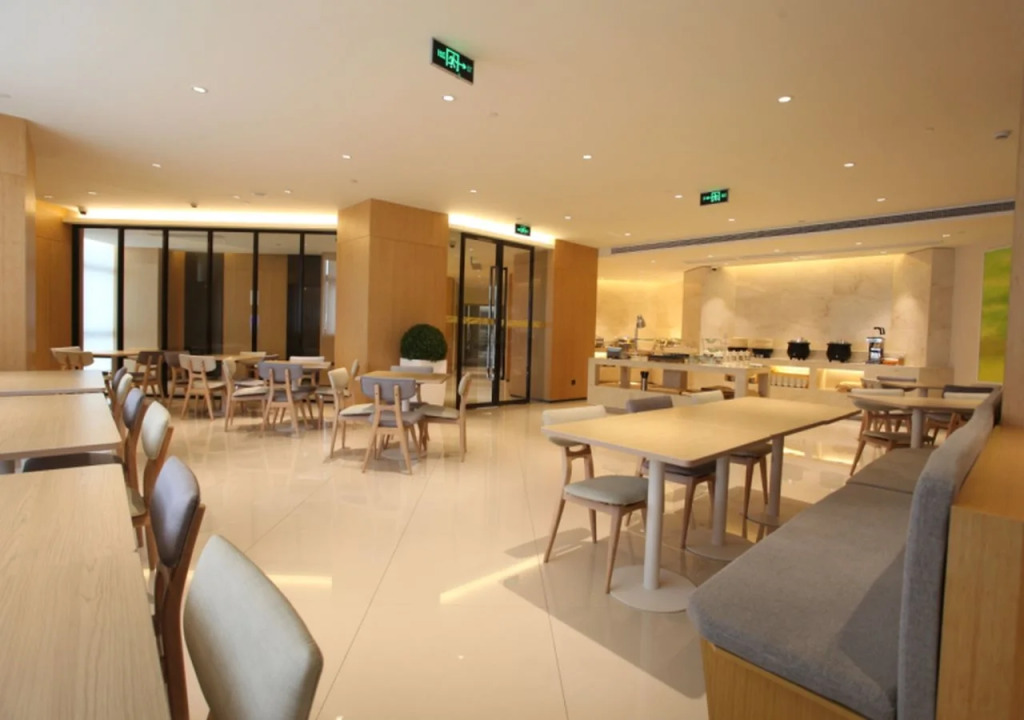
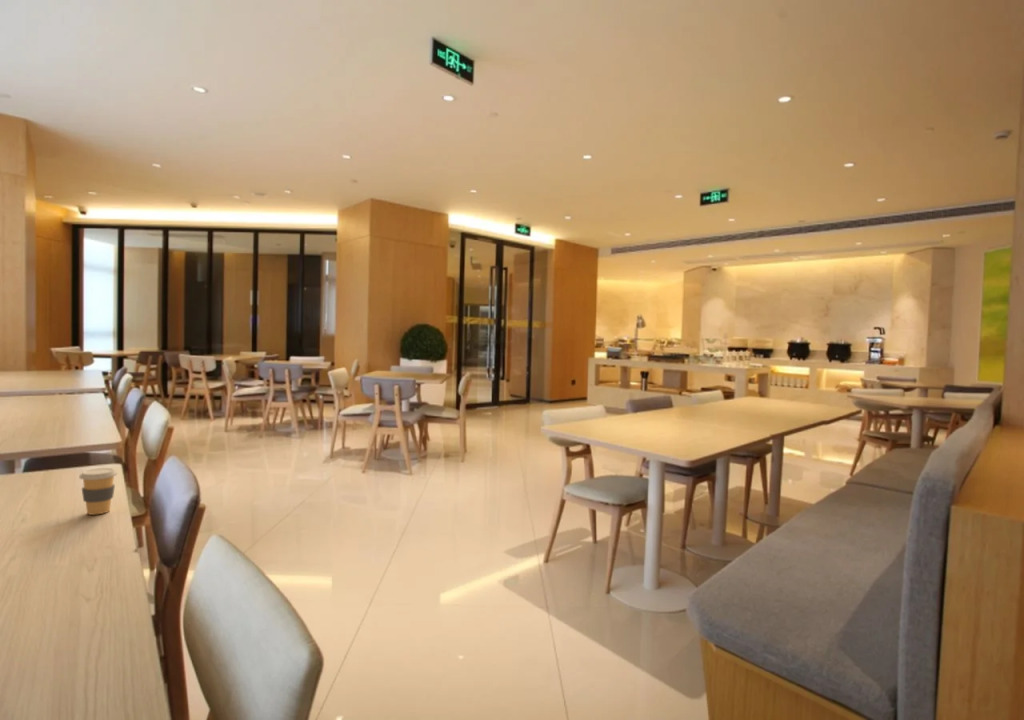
+ coffee cup (98, 491)
